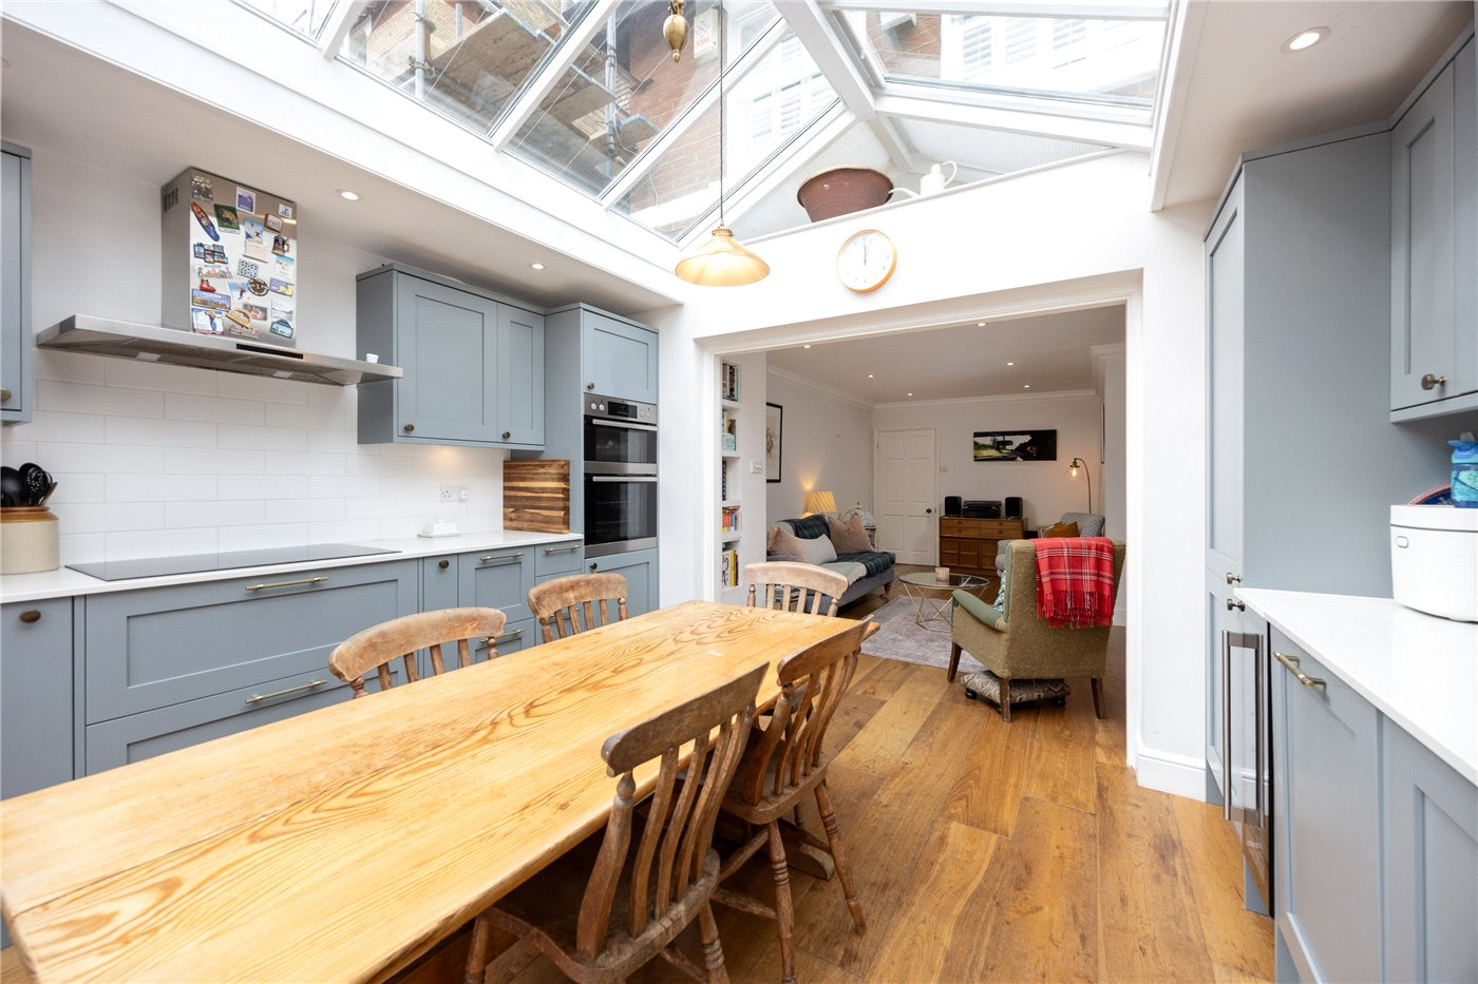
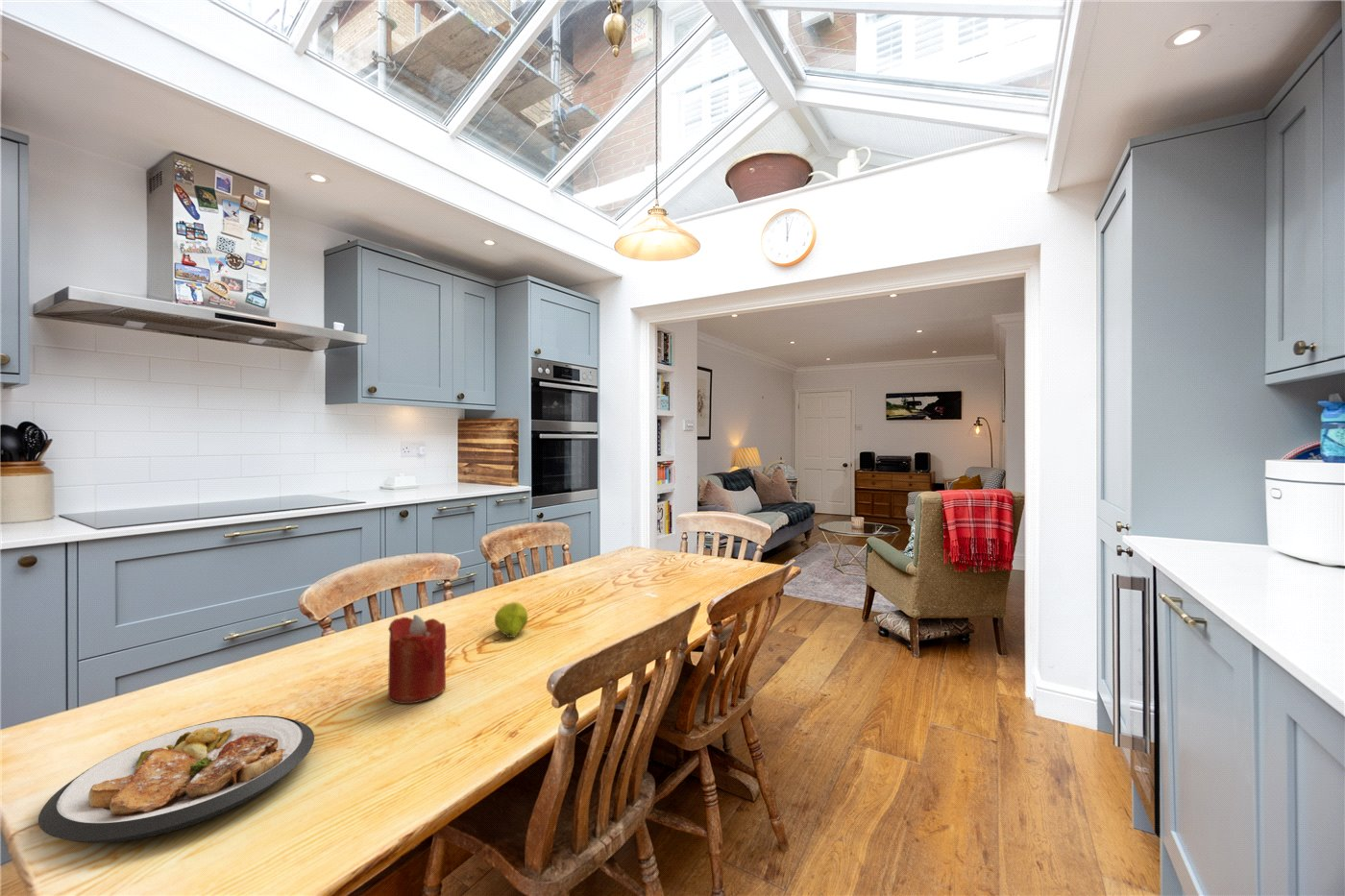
+ fruit (509, 618)
+ plate (193, 762)
+ candle (417, 652)
